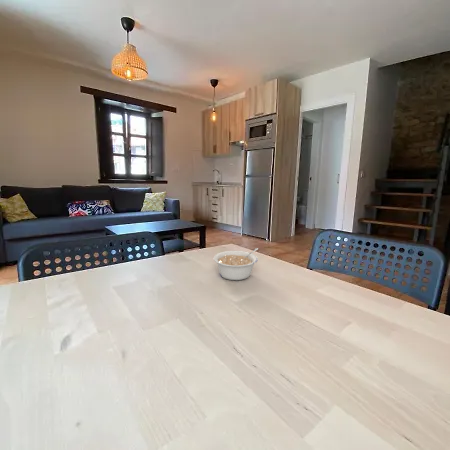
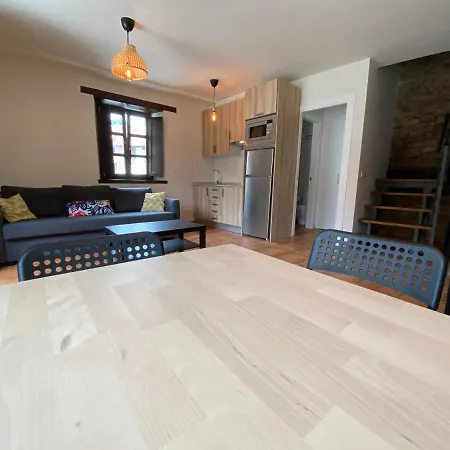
- legume (235, 263)
